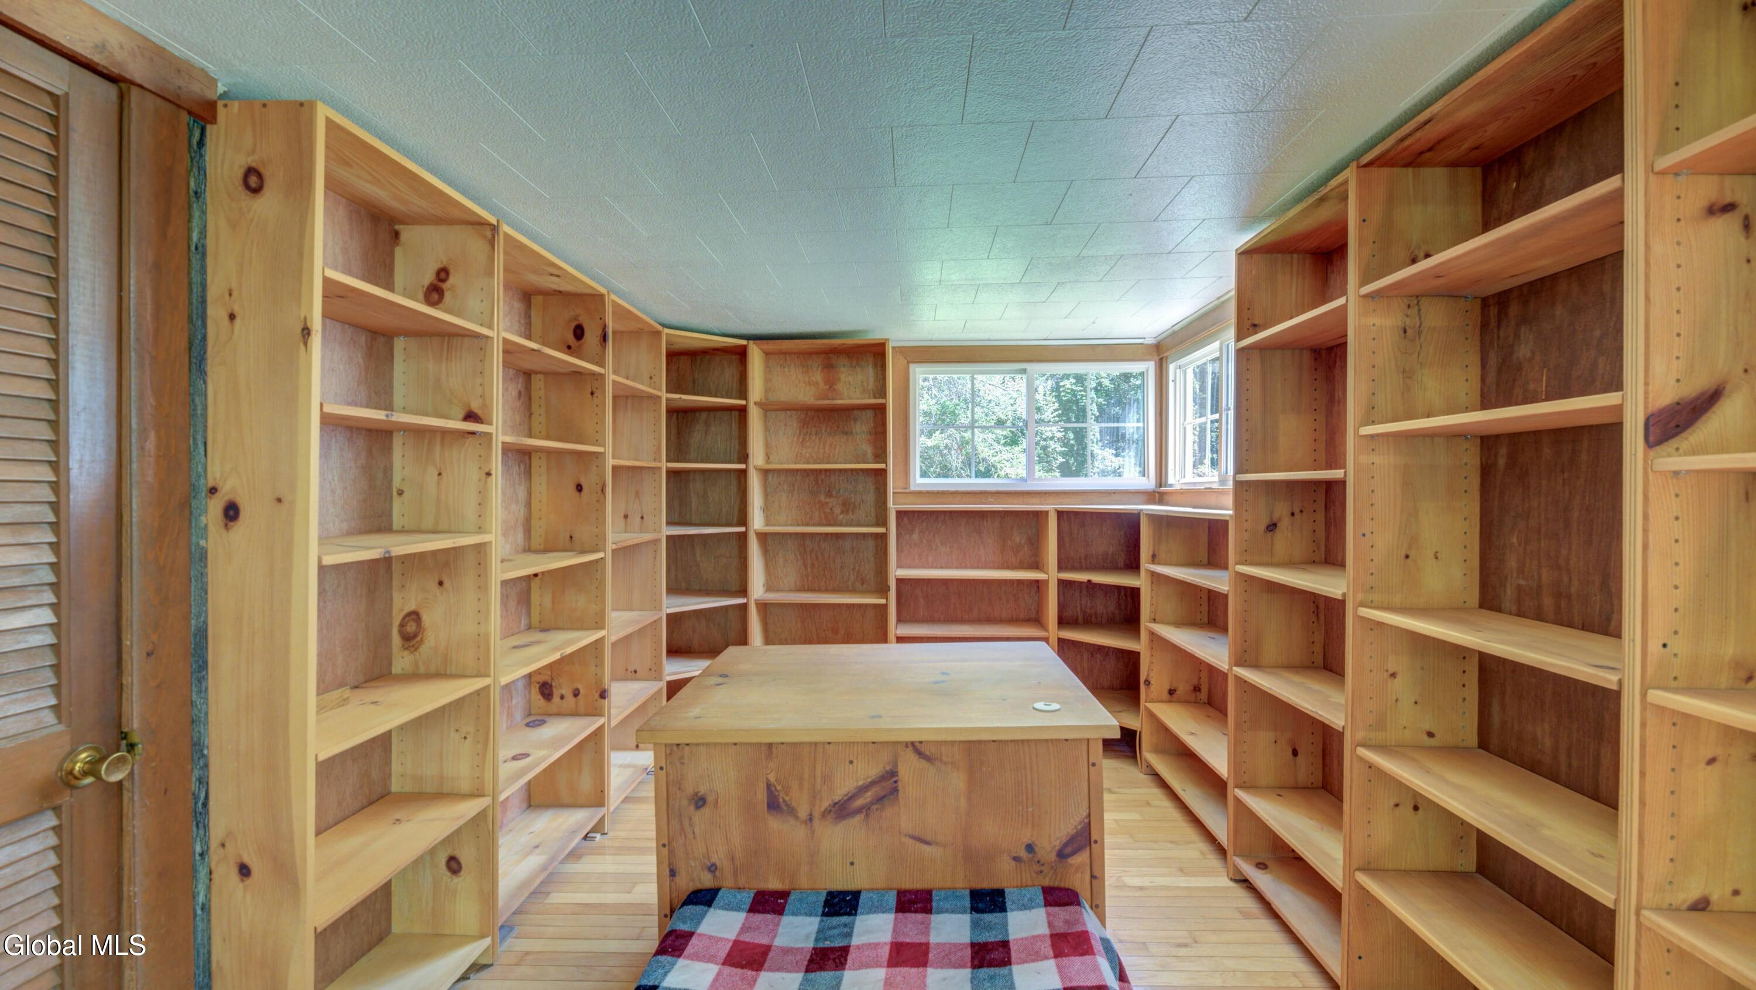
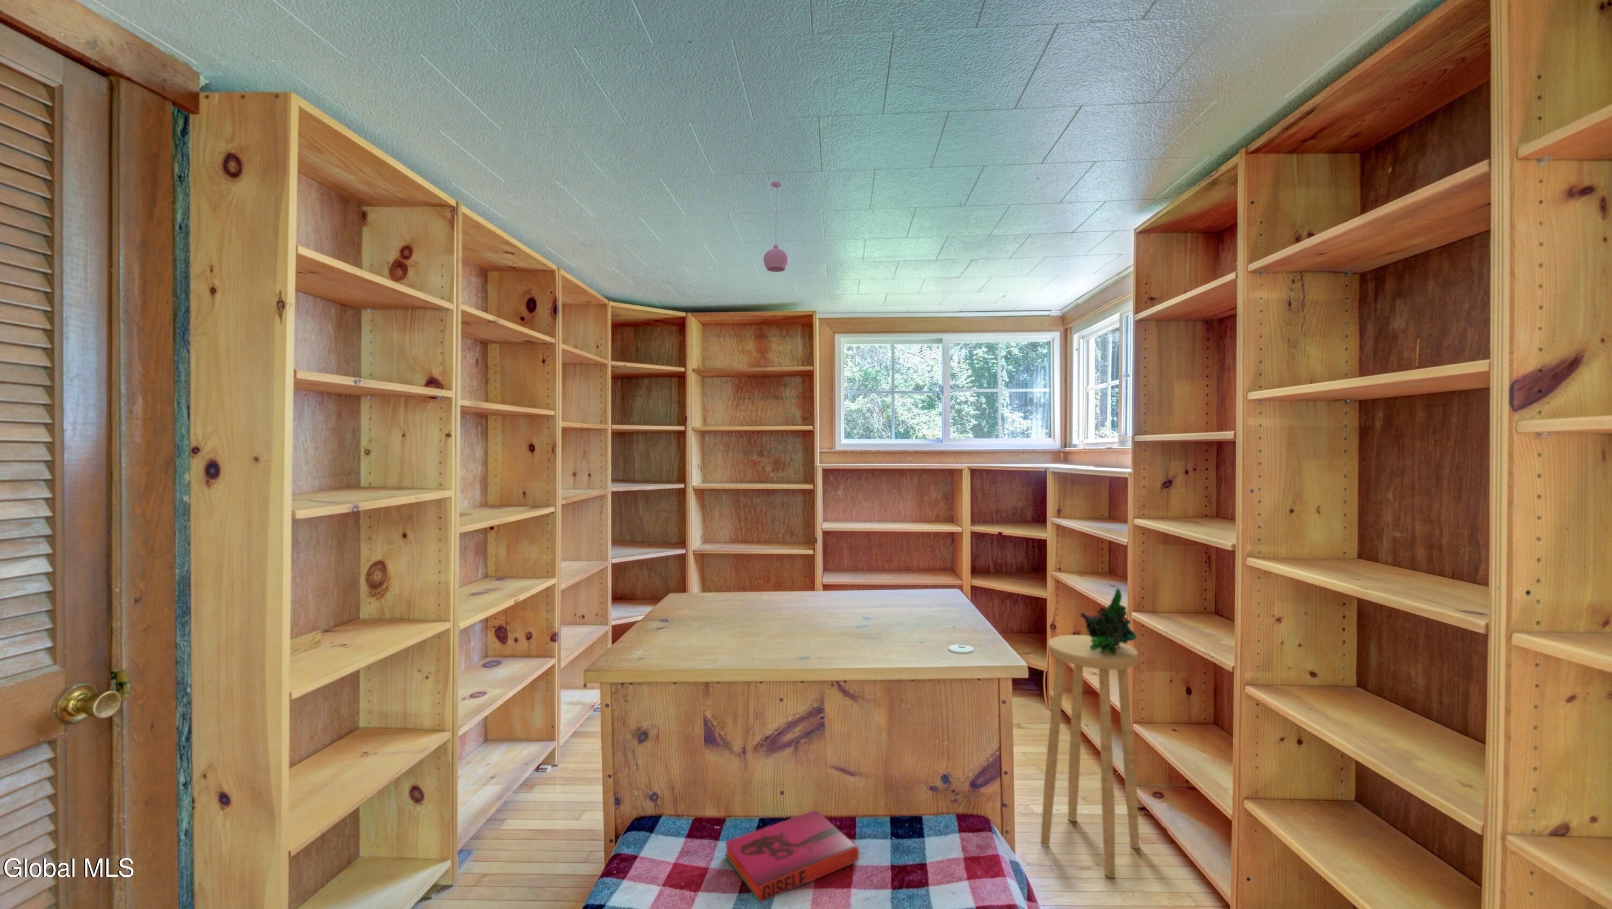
+ hardback book (790, 851)
+ stool (1100, 746)
+ pendant light (776, 226)
+ mineral sample (1103, 618)
